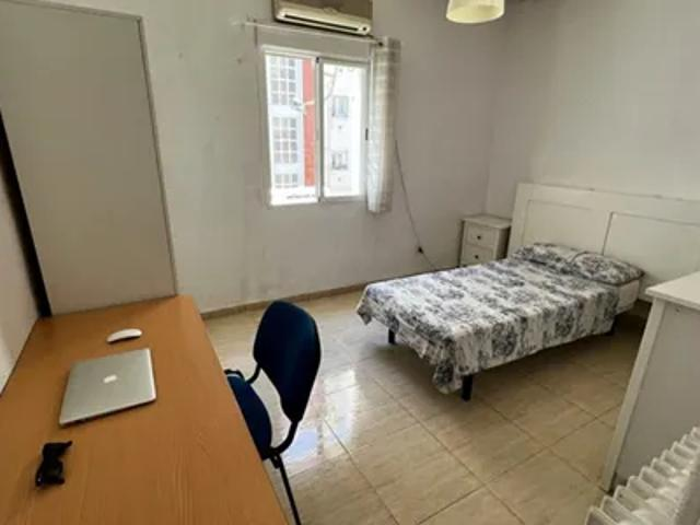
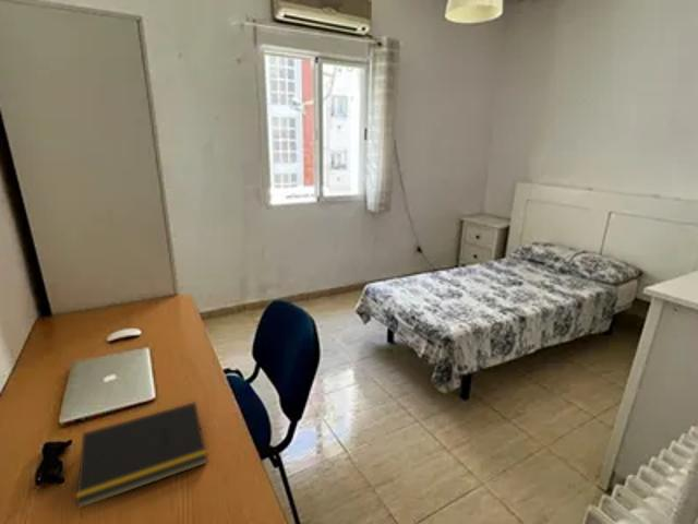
+ notepad (144, 448)
